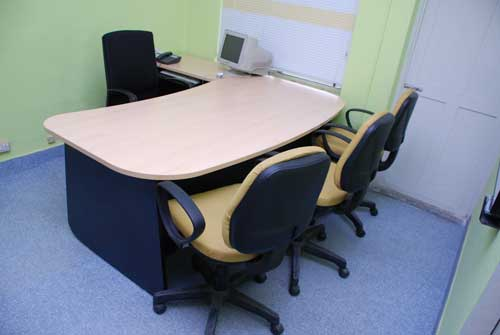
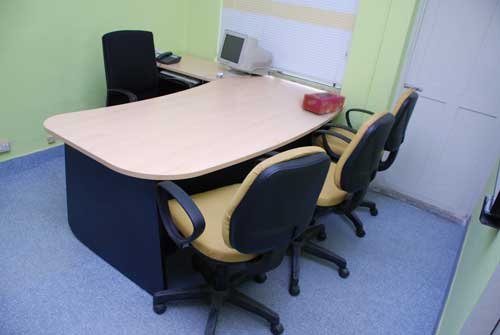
+ tissue box (323, 102)
